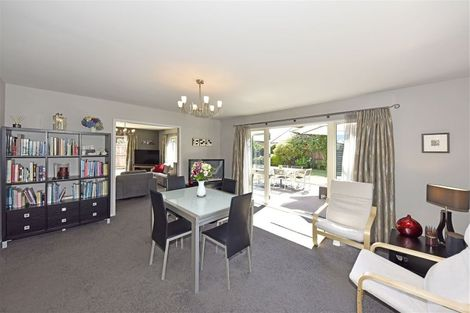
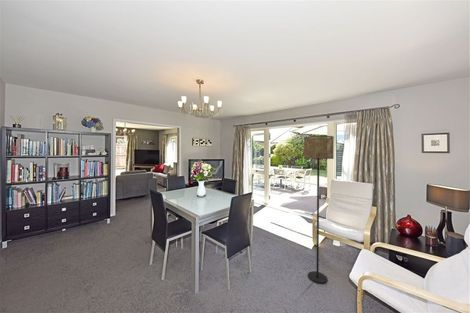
+ floor lamp (318, 207)
